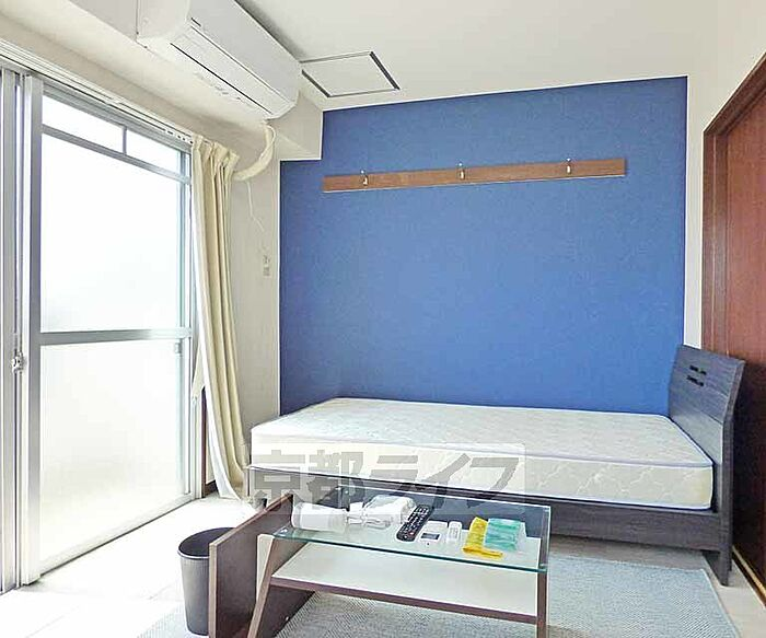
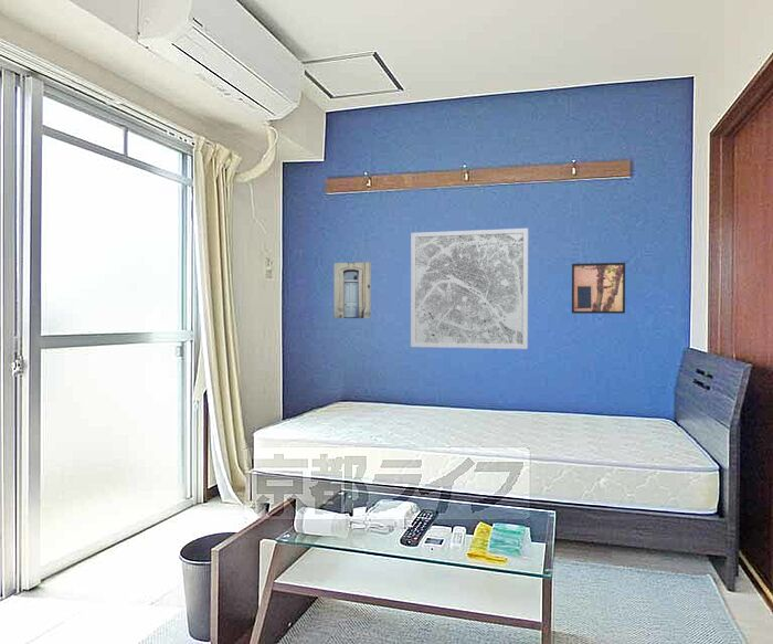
+ wall art (352, 291)
+ wall art (467, 289)
+ wall art (597, 288)
